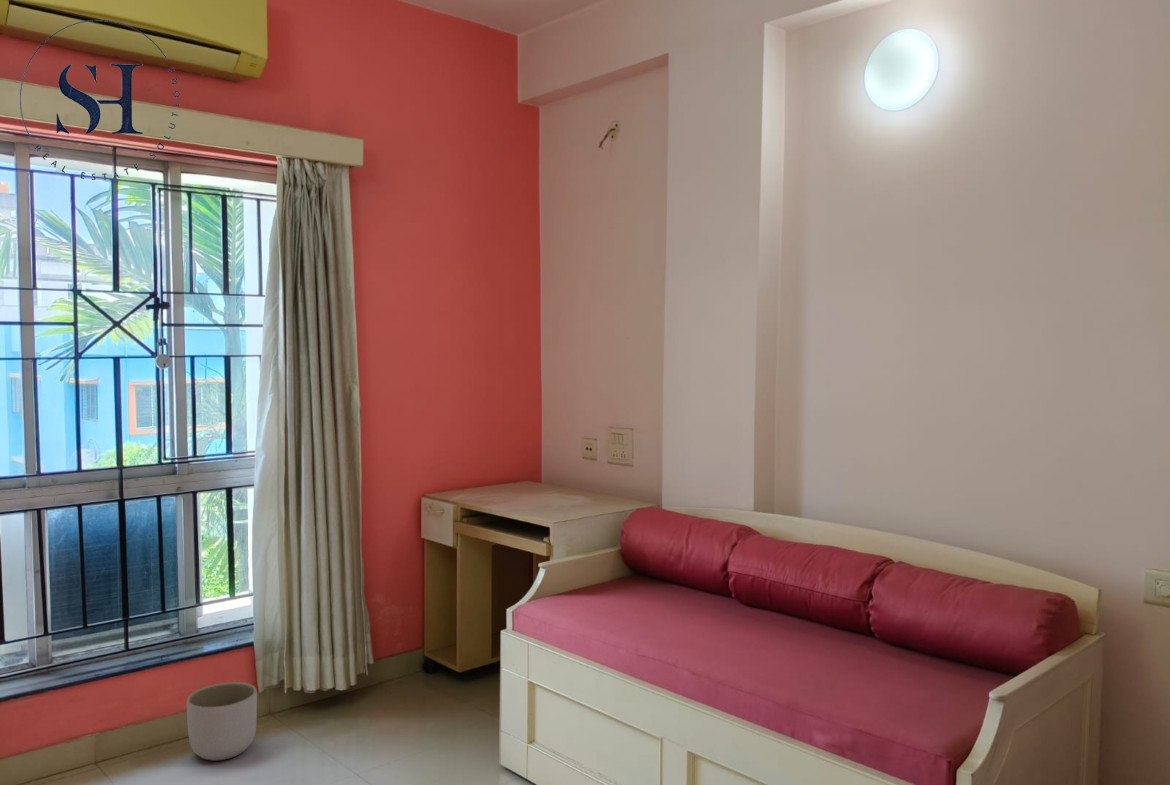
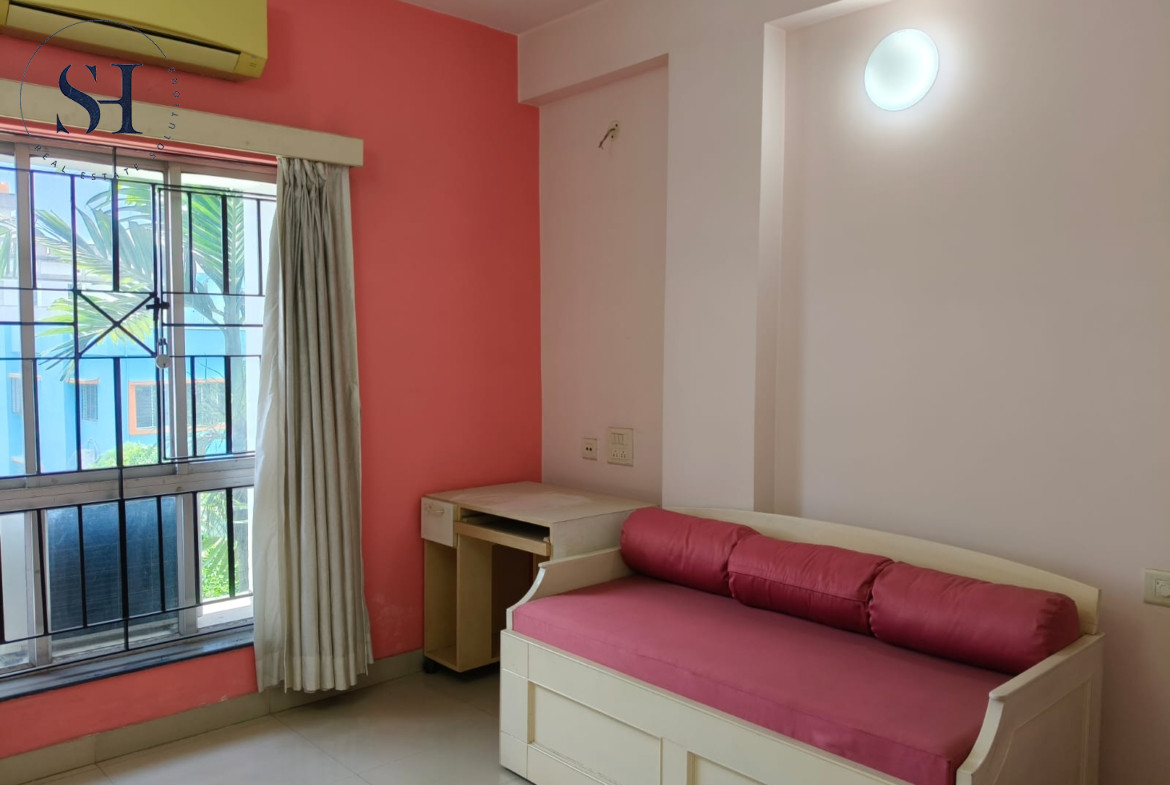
- planter (222, 723)
